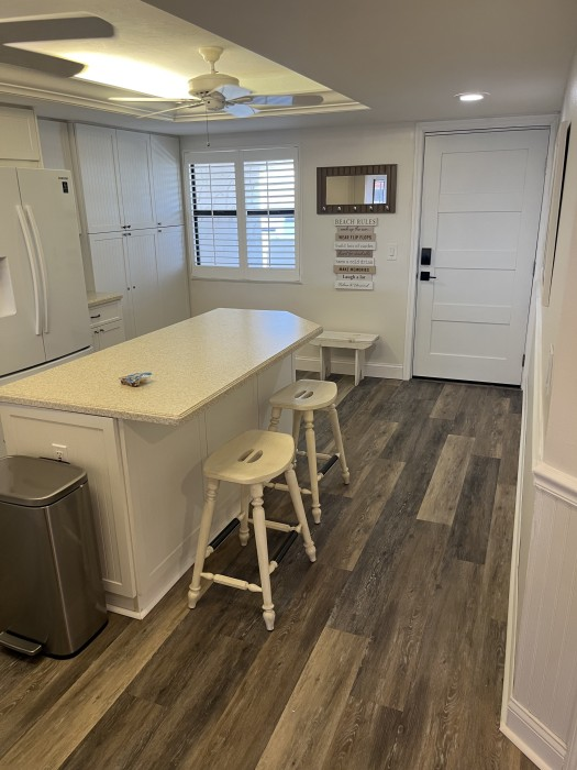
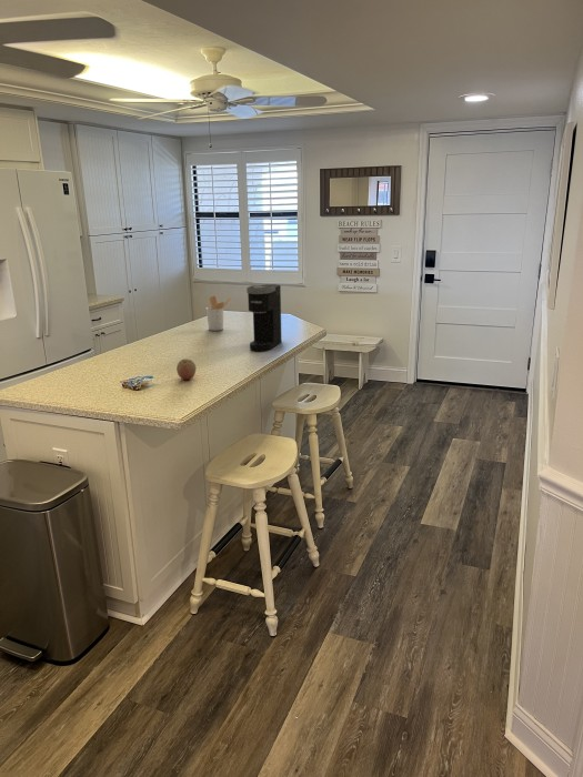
+ coffee maker (264, 315)
+ utensil holder (219, 313)
+ fruit (185, 369)
